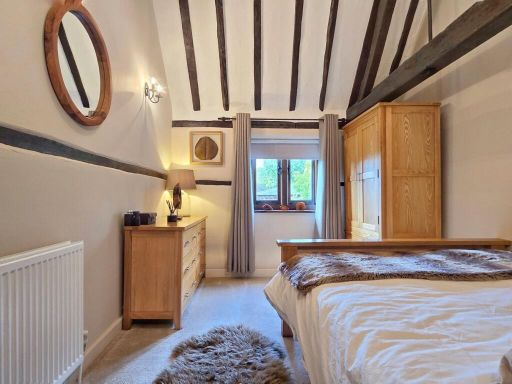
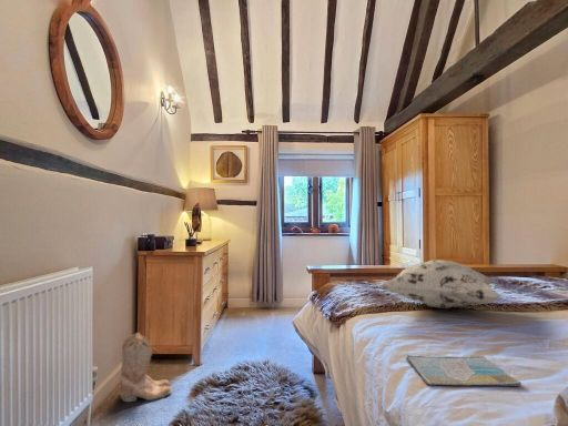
+ decorative pillow (439, 283)
+ book (458, 368)
+ boots (146, 364)
